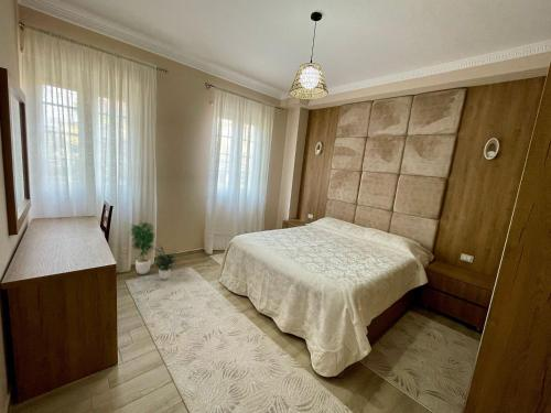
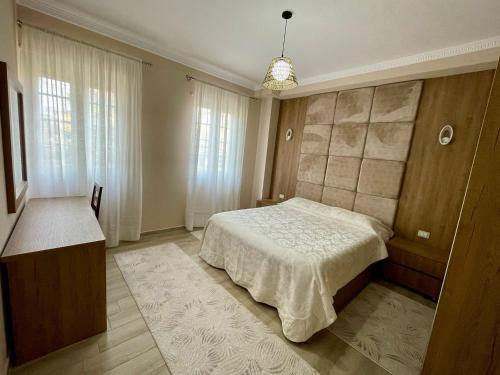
- potted plant (152, 248)
